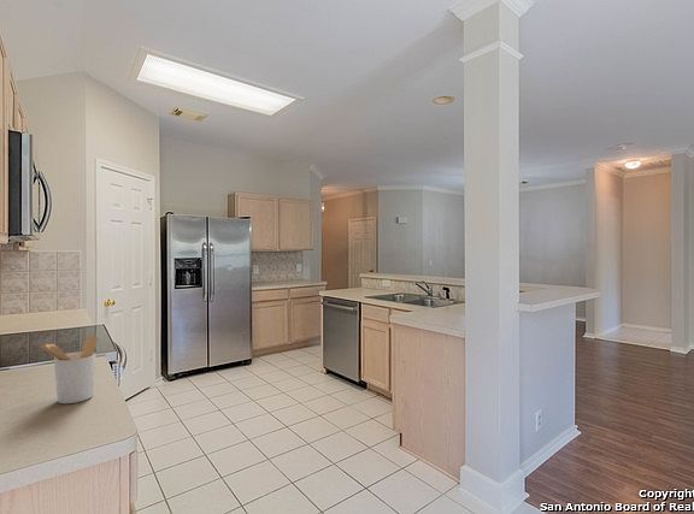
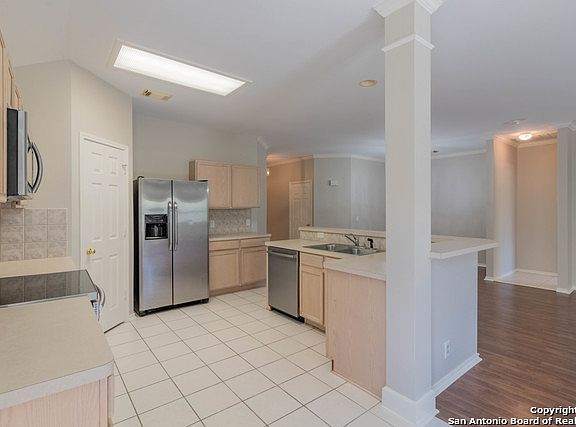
- utensil holder (67, 368)
